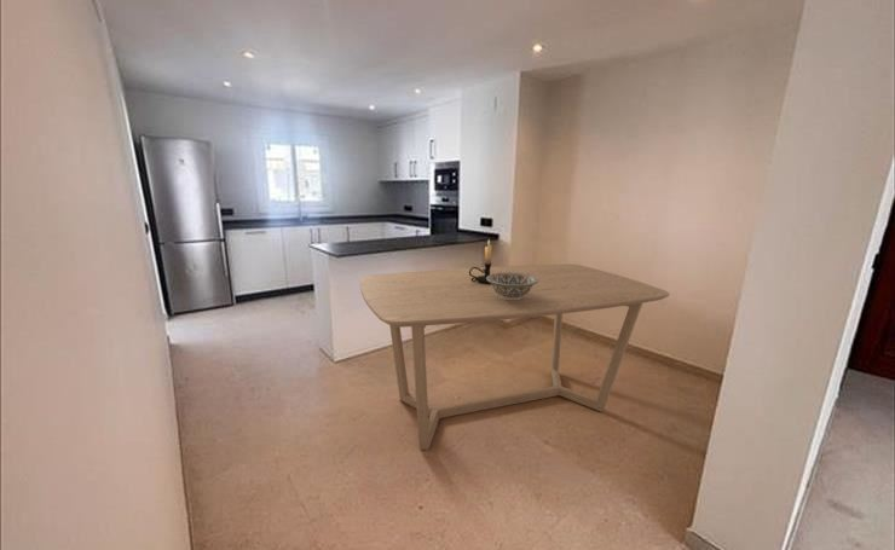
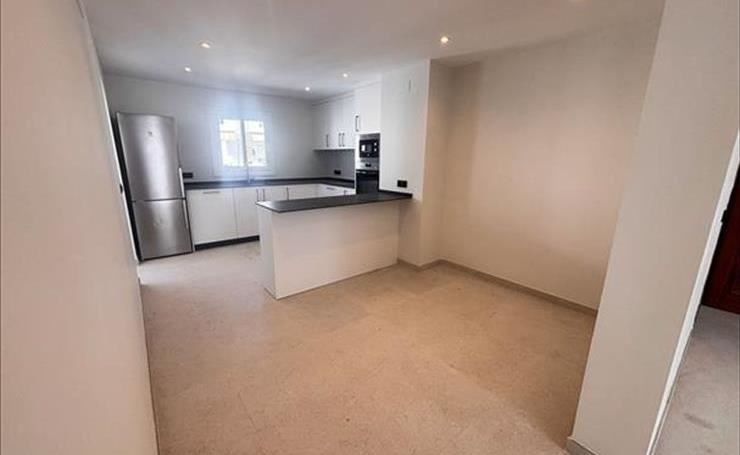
- decorative bowl (510, 286)
- dining table (501, 319)
- candle holder (484, 259)
